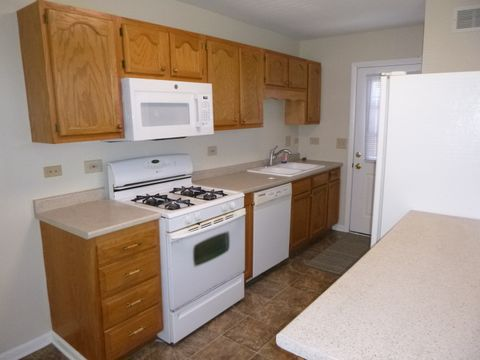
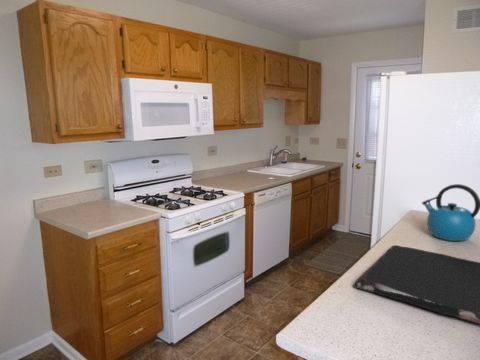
+ kettle (448, 210)
+ cutting board (428, 274)
